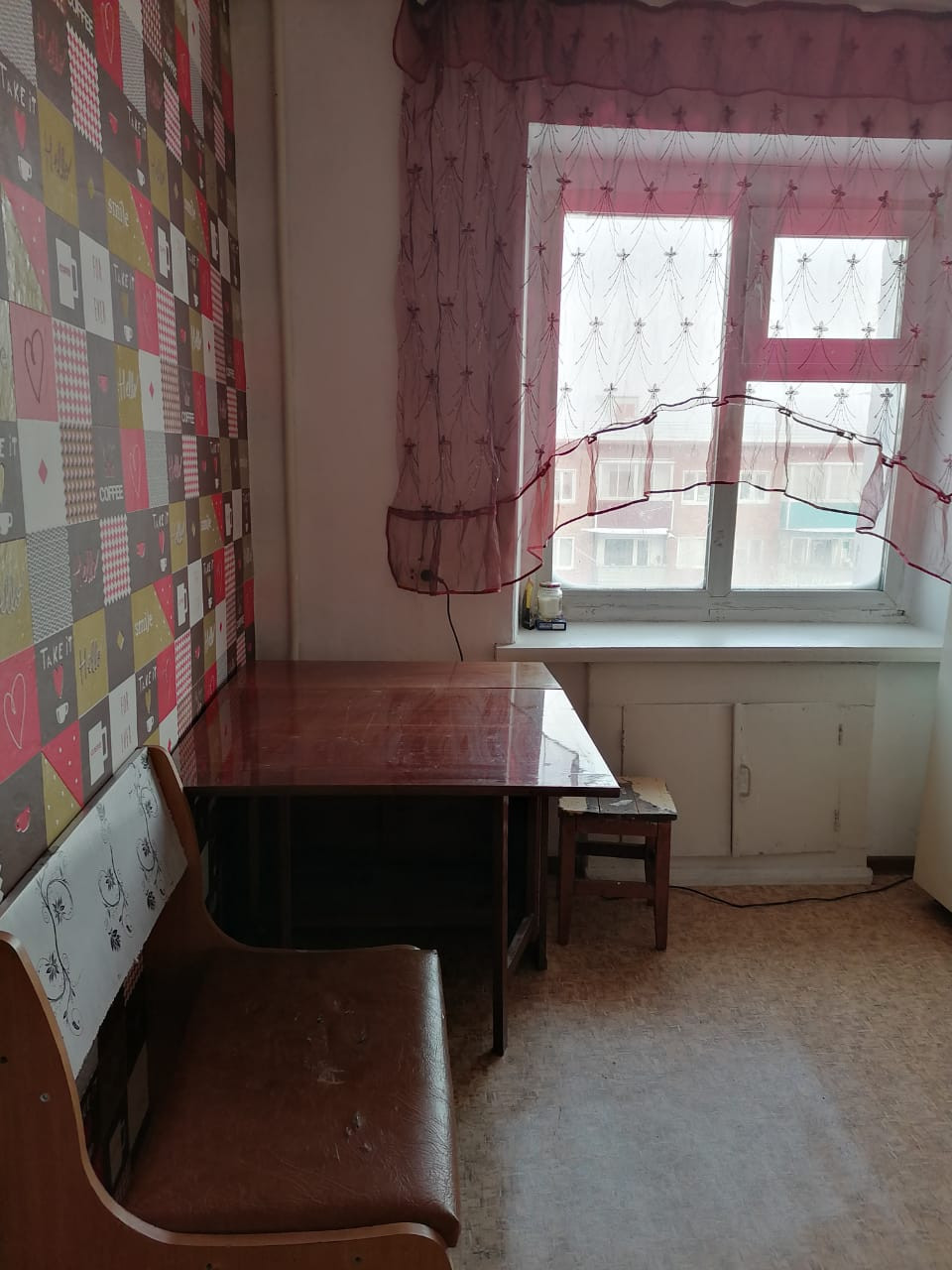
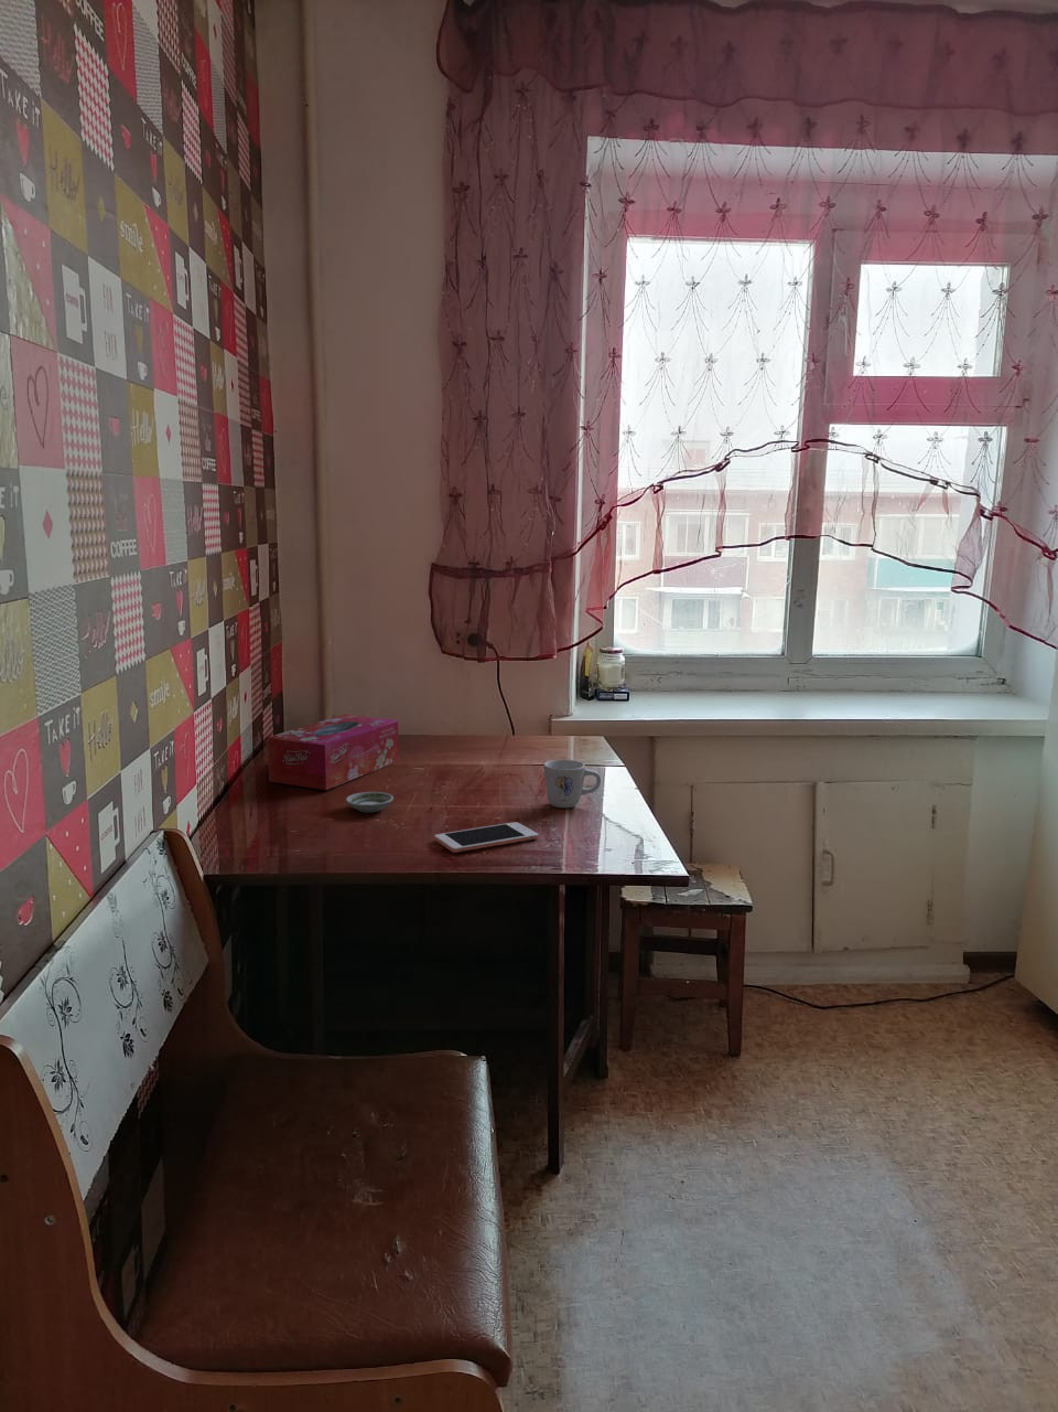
+ tissue box (336, 749)
+ cell phone (486, 836)
+ mug (571, 784)
+ saucer (369, 803)
